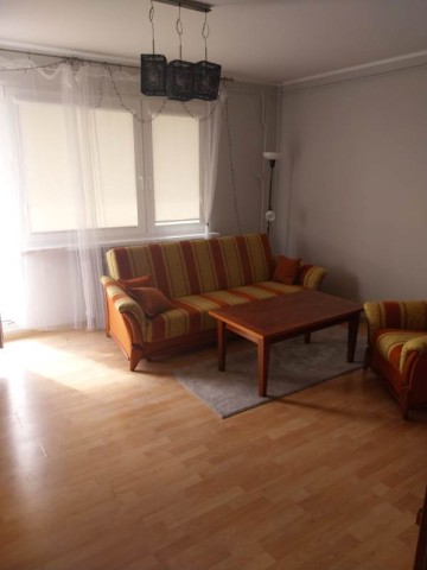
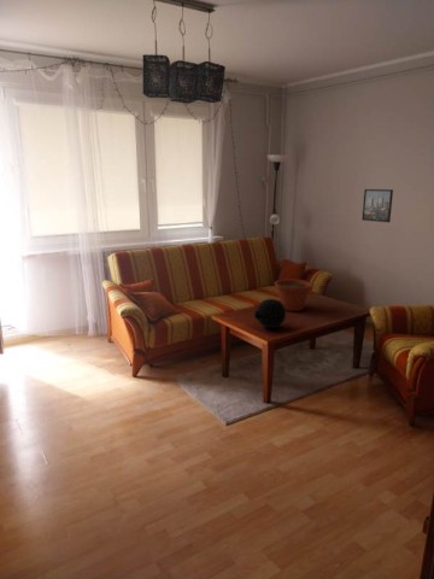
+ decorative orb (269, 312)
+ plant pot (292, 296)
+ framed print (376, 205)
